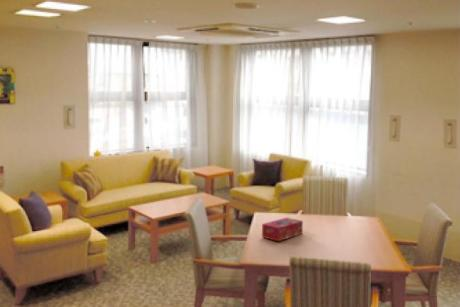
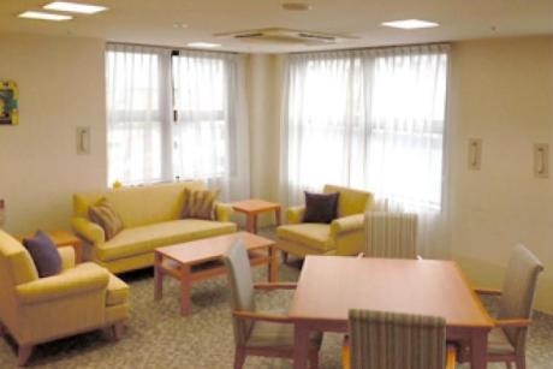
- tissue box (282, 228)
